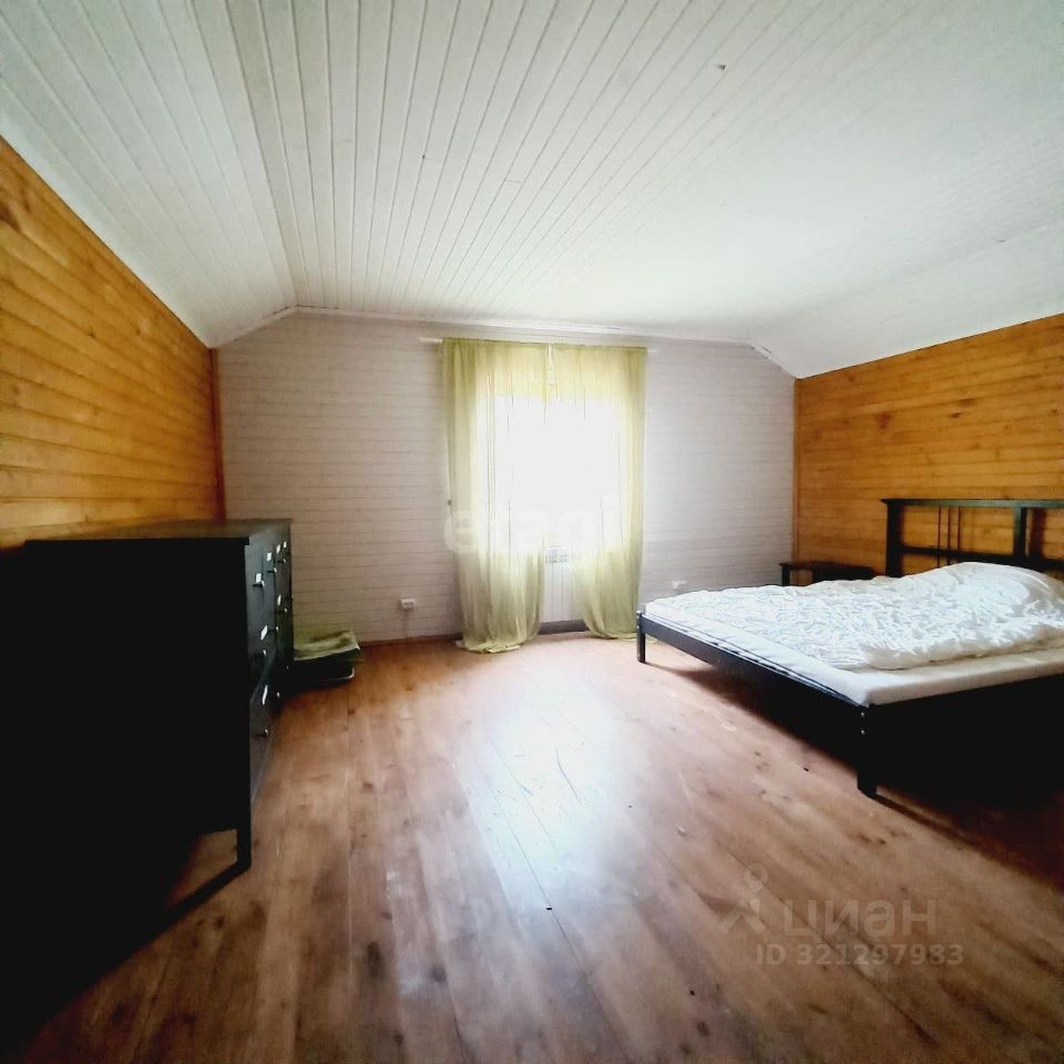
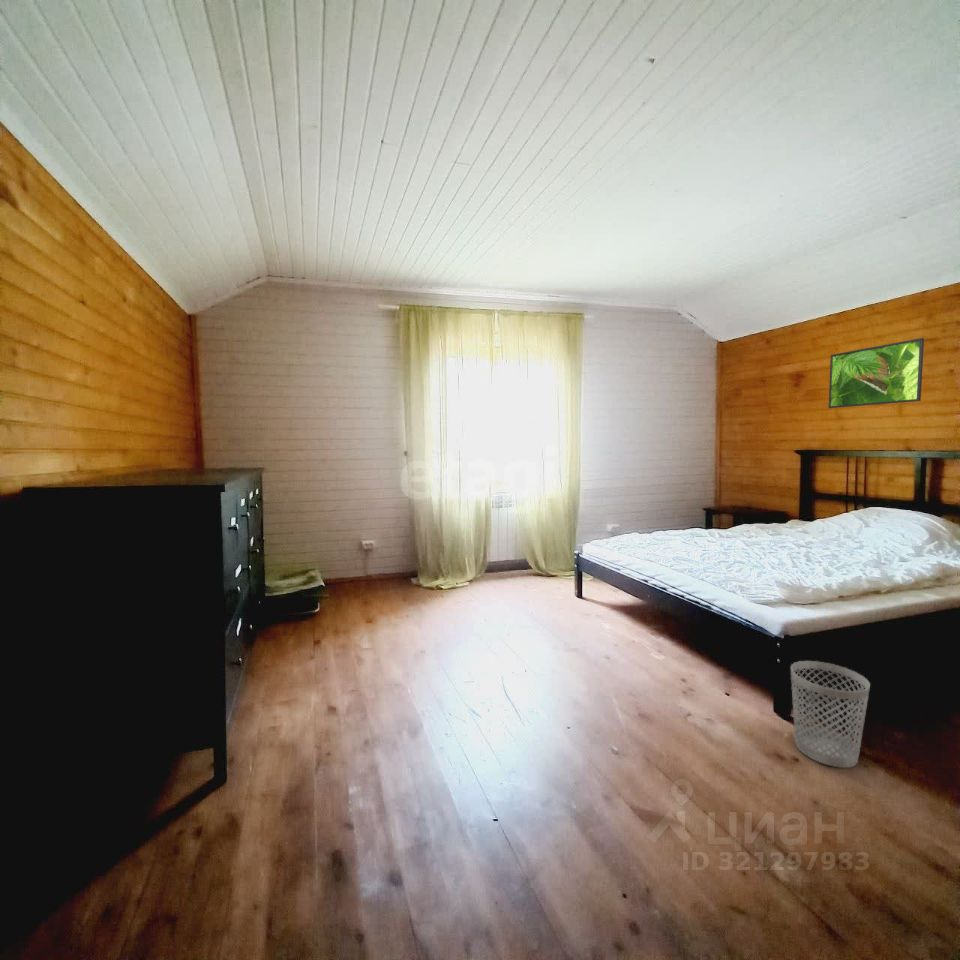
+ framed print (872, 376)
+ wastebasket (827, 713)
